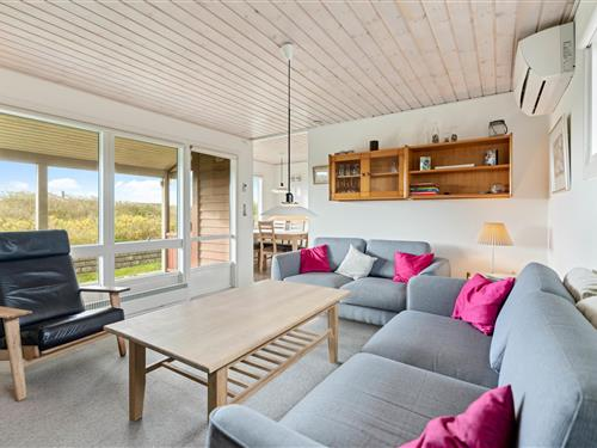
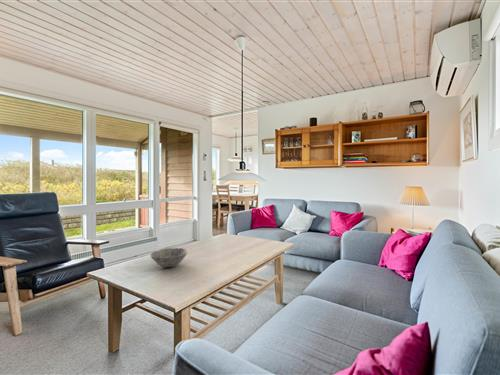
+ bowl (169, 258)
